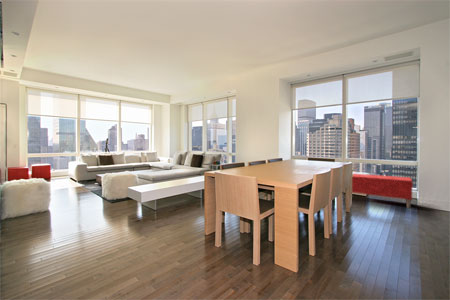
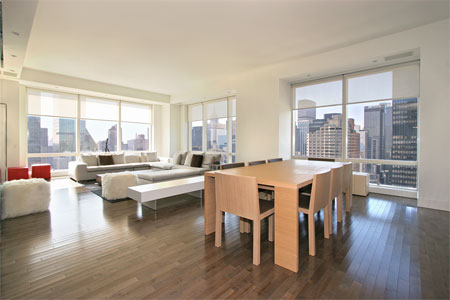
- bench (376, 188)
